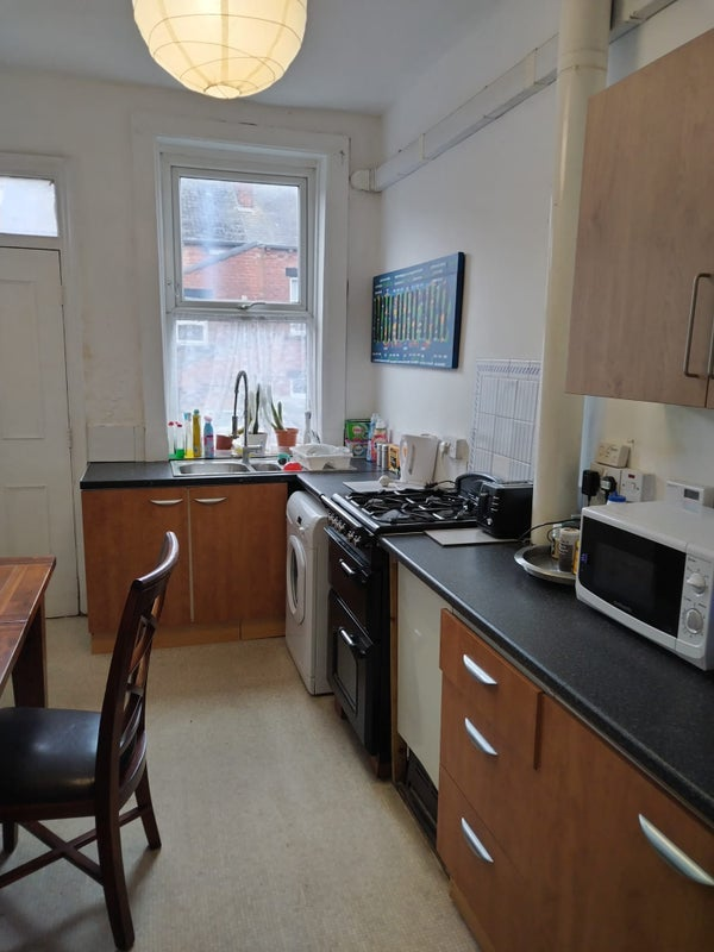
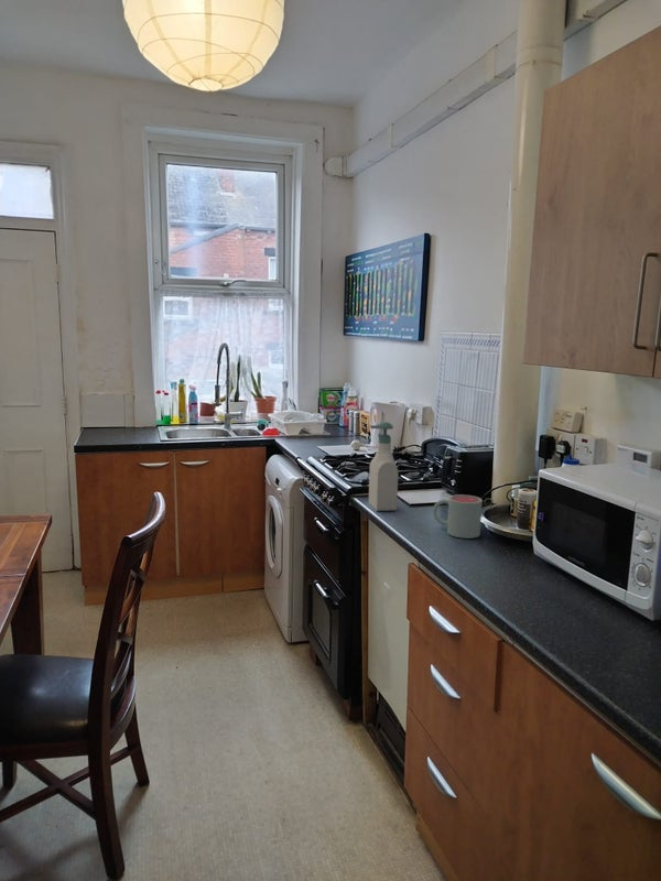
+ soap bottle (380, 464)
+ mug (456, 514)
